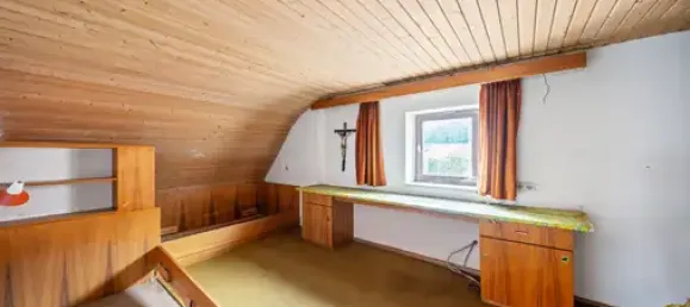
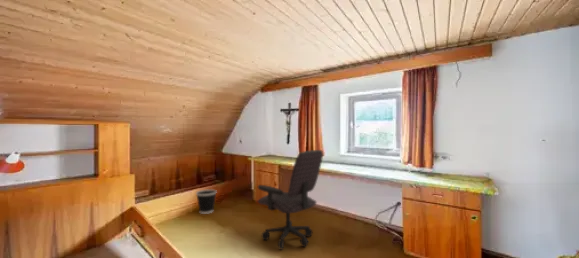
+ wastebasket (206, 201)
+ office chair (289, 194)
